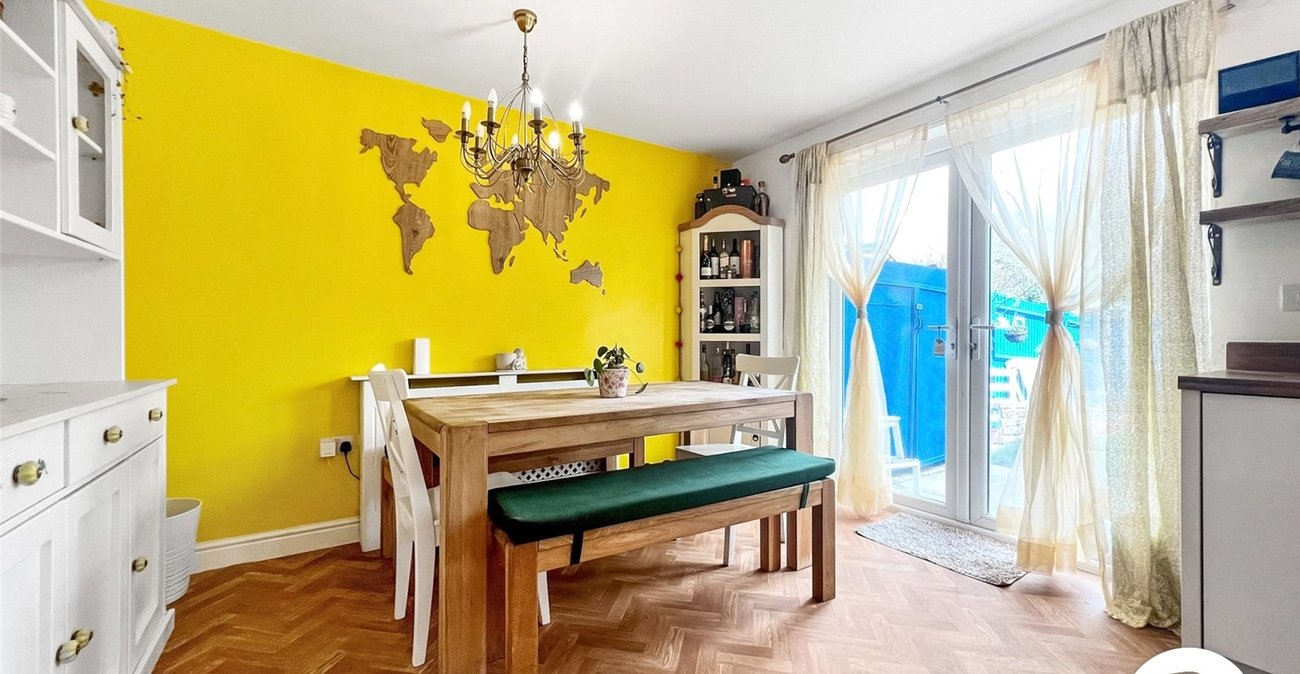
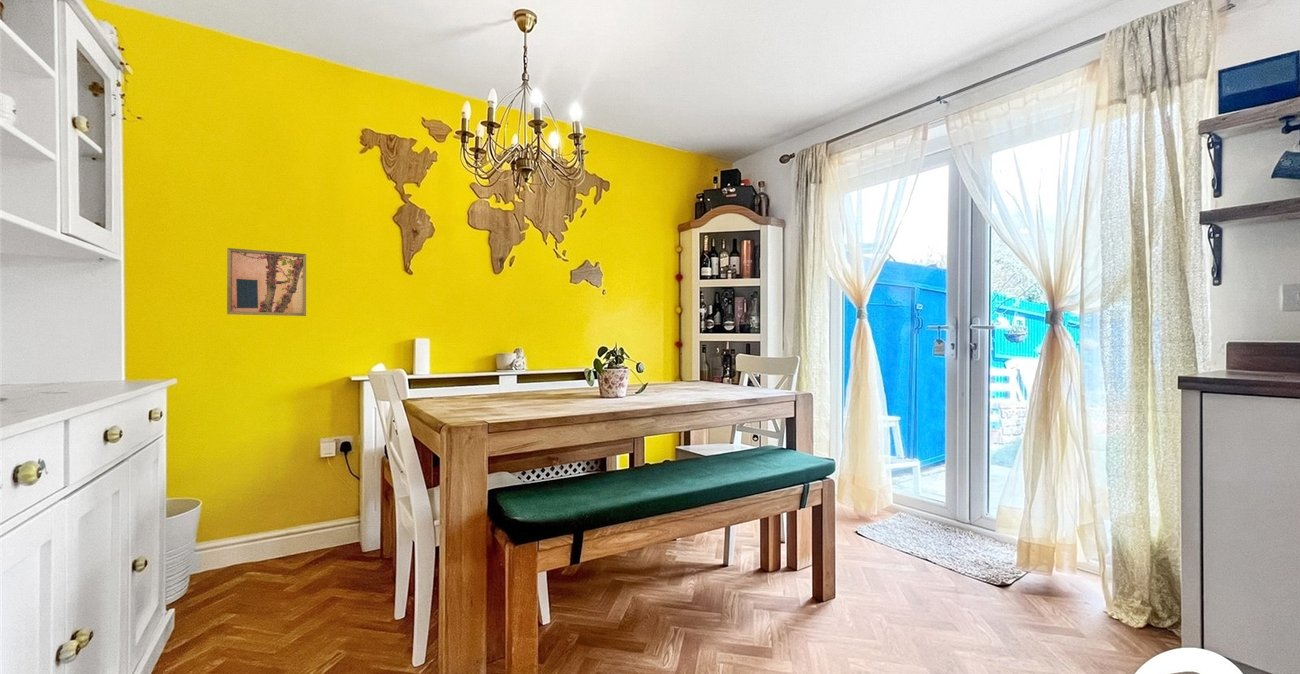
+ wall art (268, 283)
